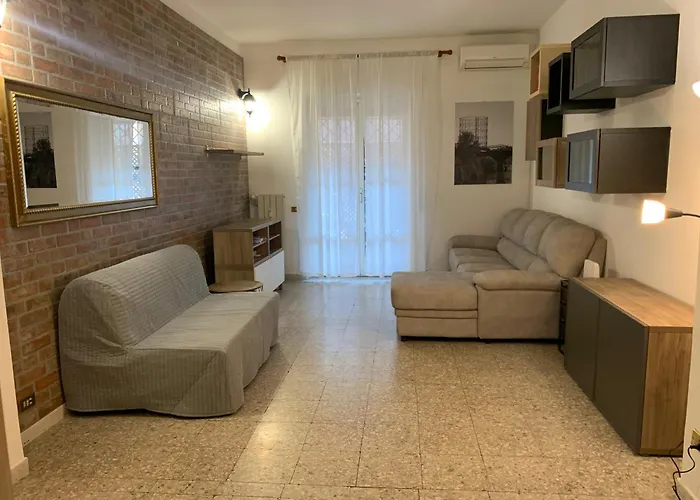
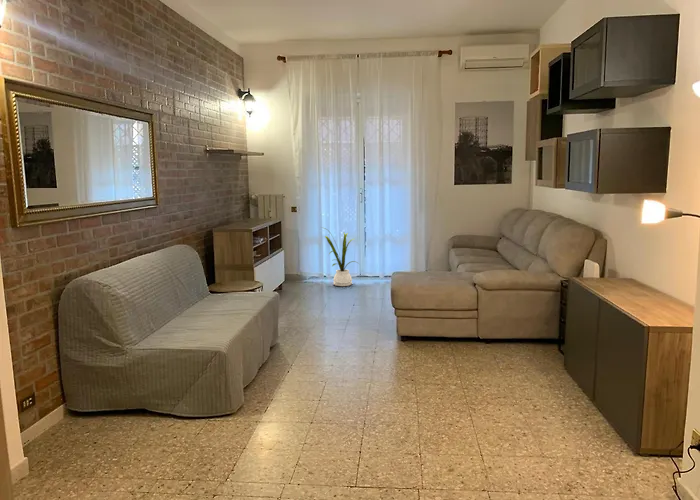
+ house plant (339, 254)
